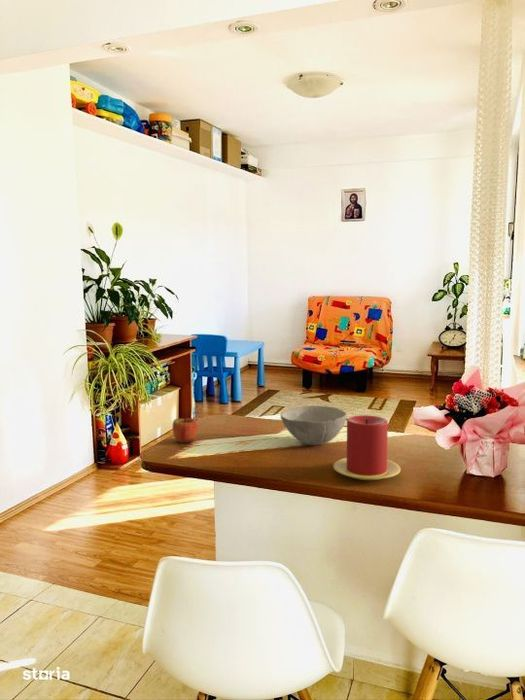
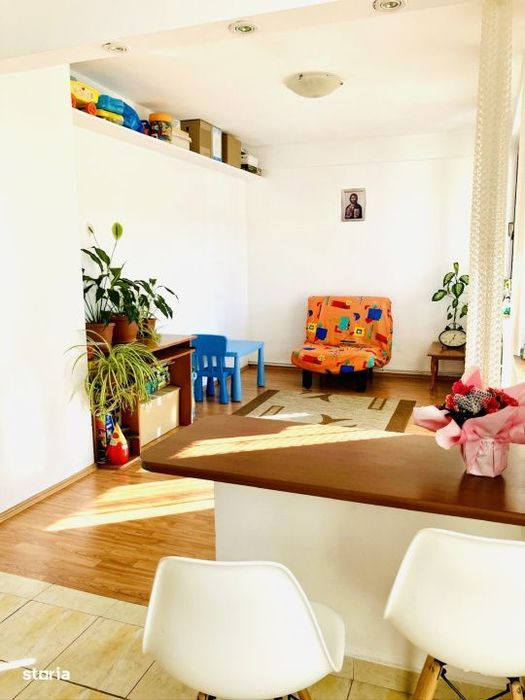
- candle (366, 446)
- apple (185, 426)
- bowl (313, 427)
